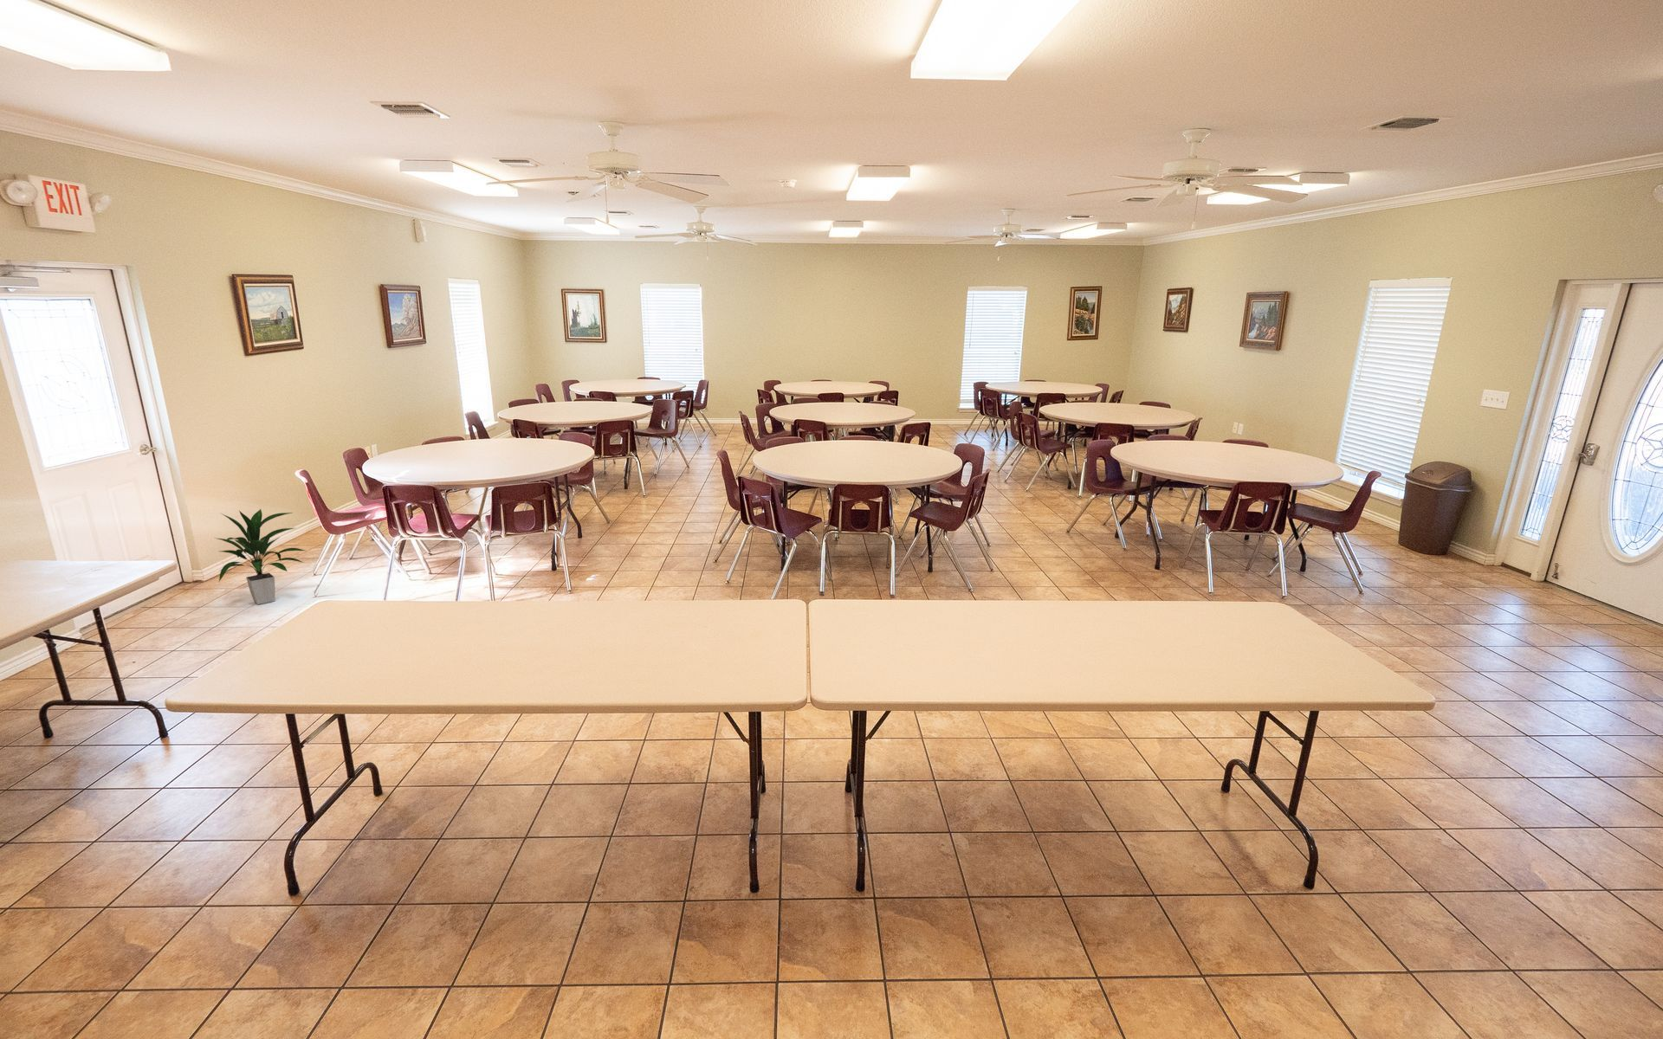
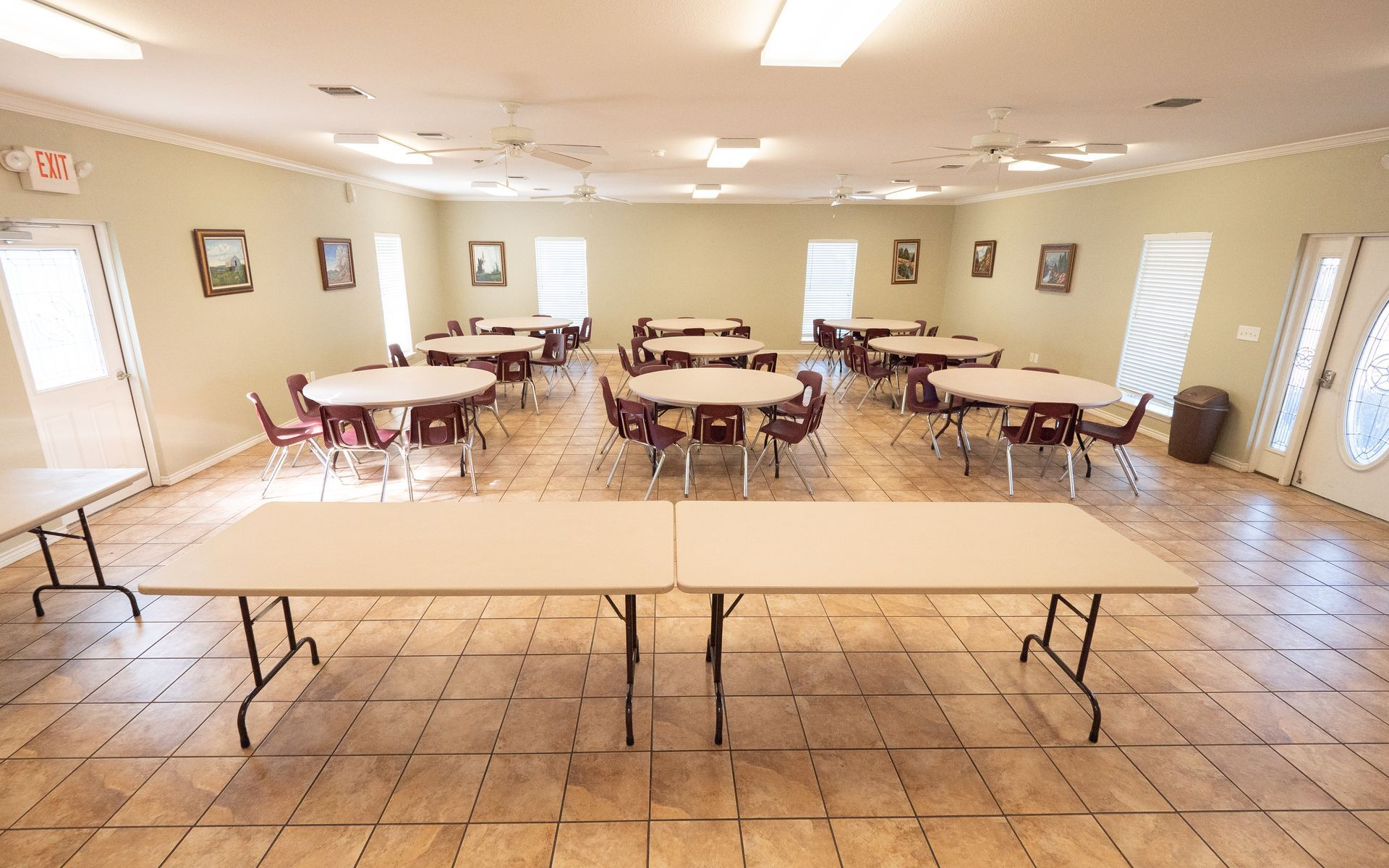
- indoor plant (257, 554)
